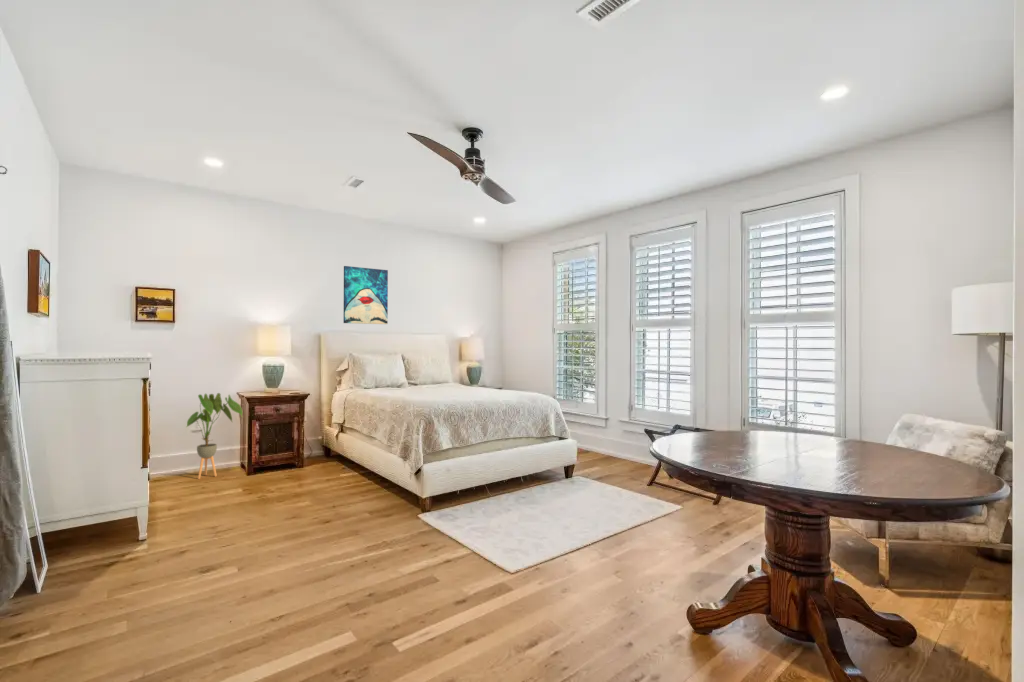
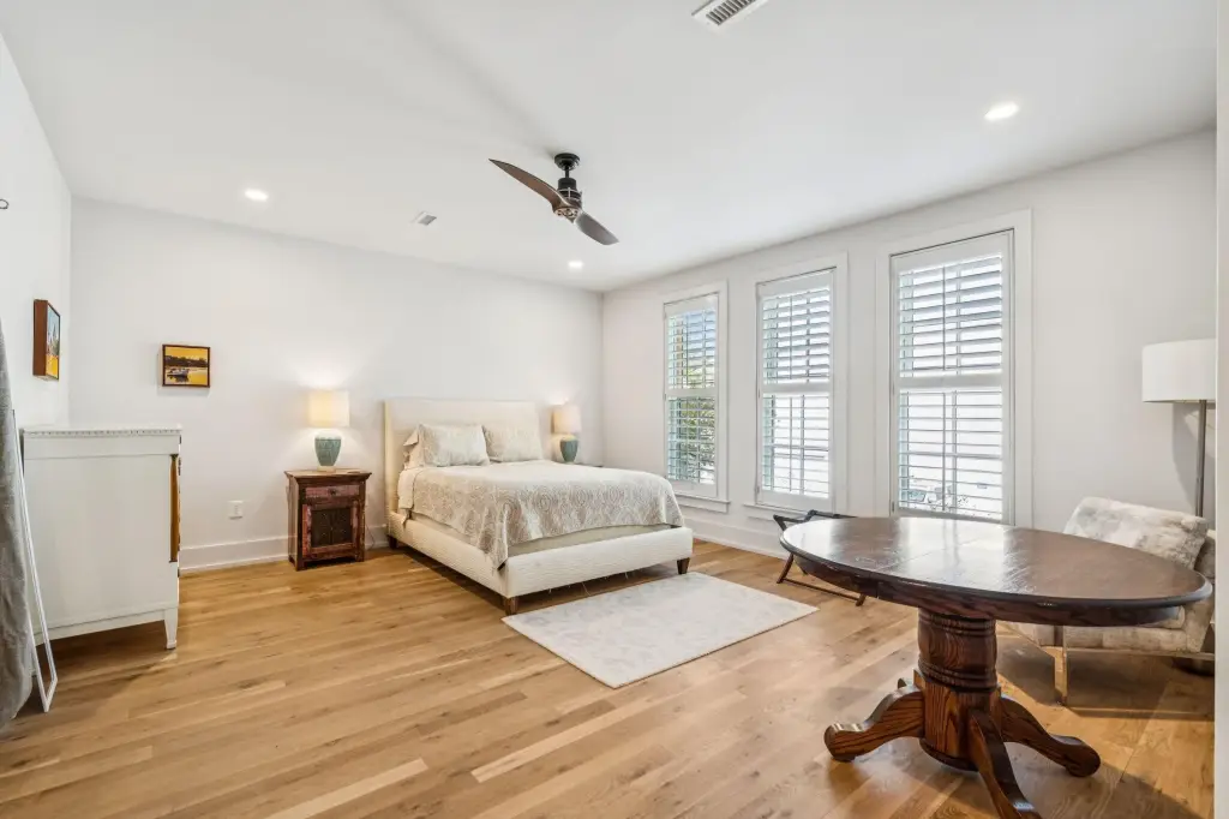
- wall art (366, 295)
- house plant (209, 434)
